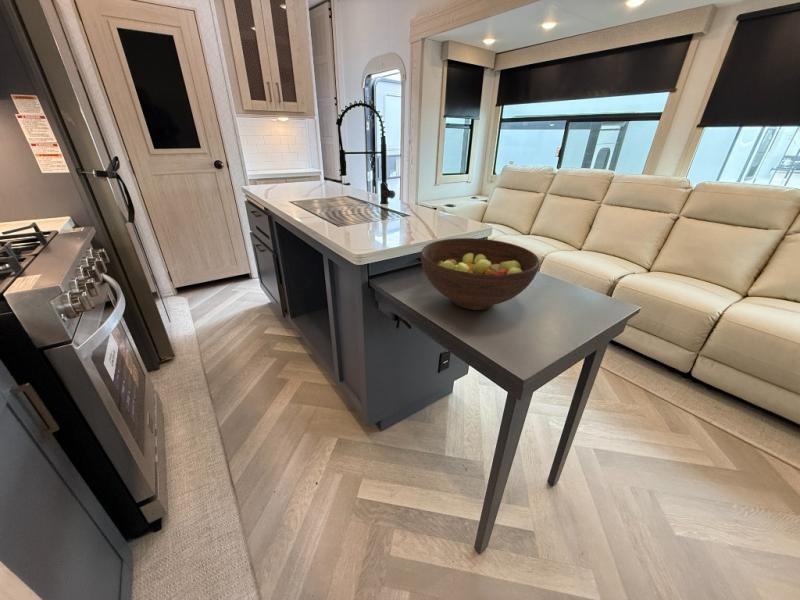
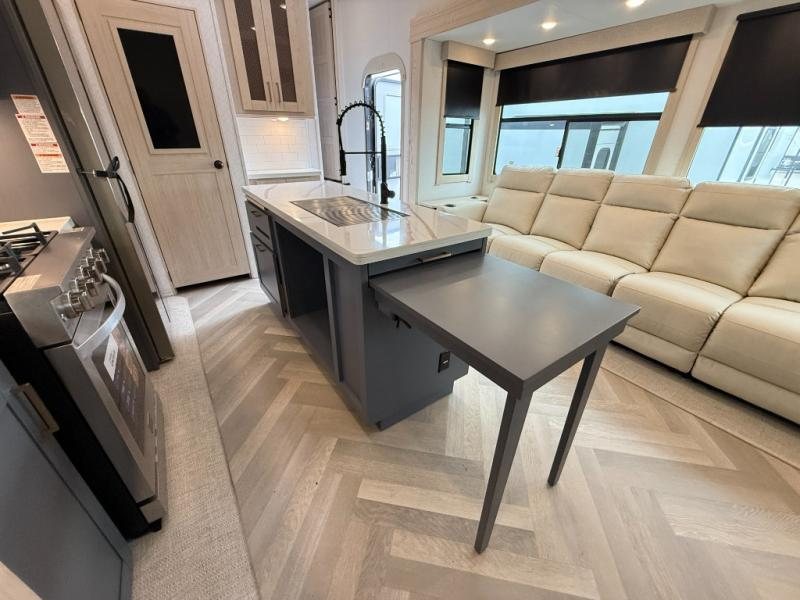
- fruit bowl (475, 278)
